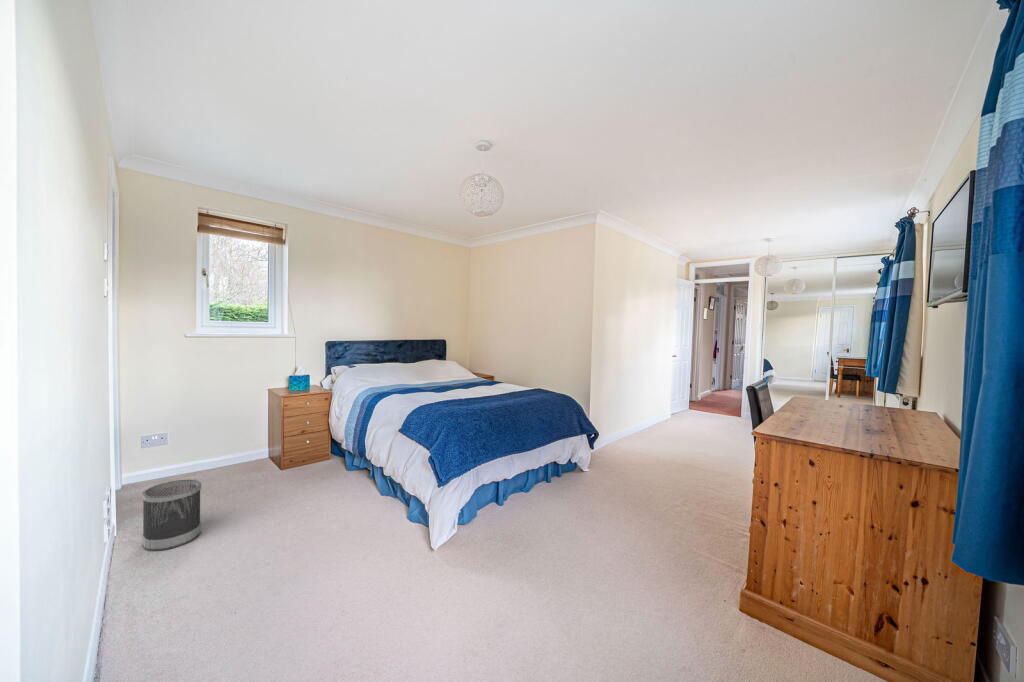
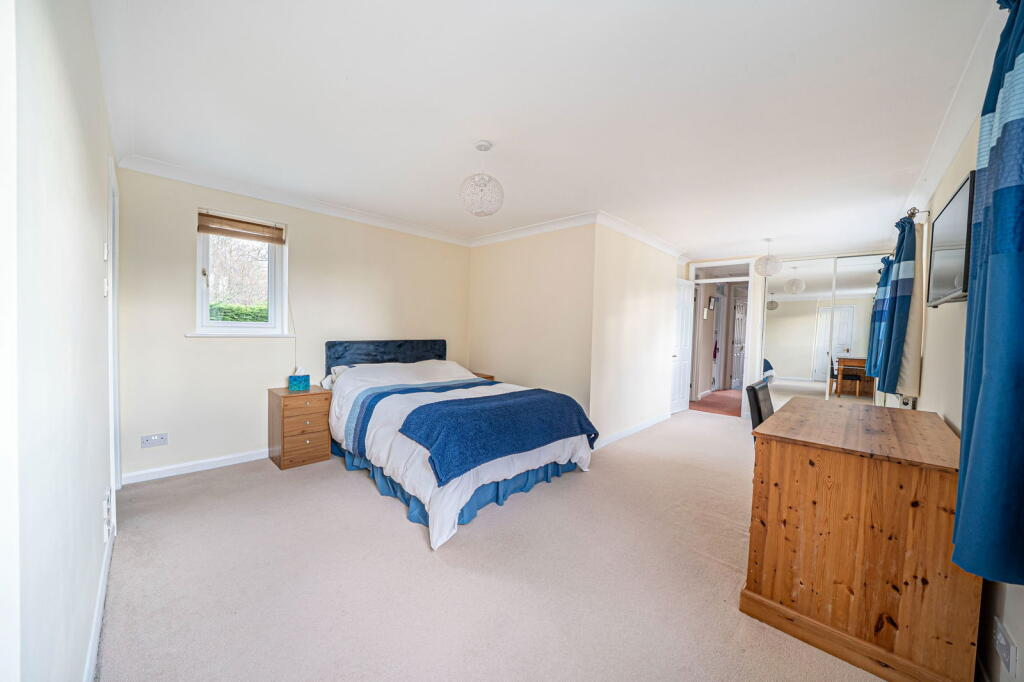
- wastebasket (172, 513)
